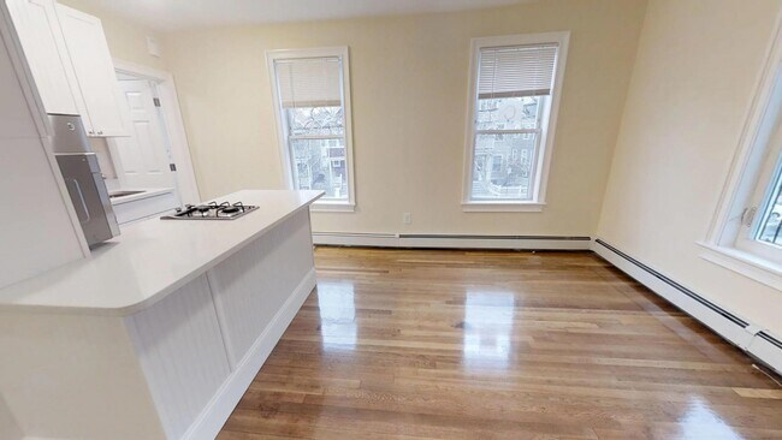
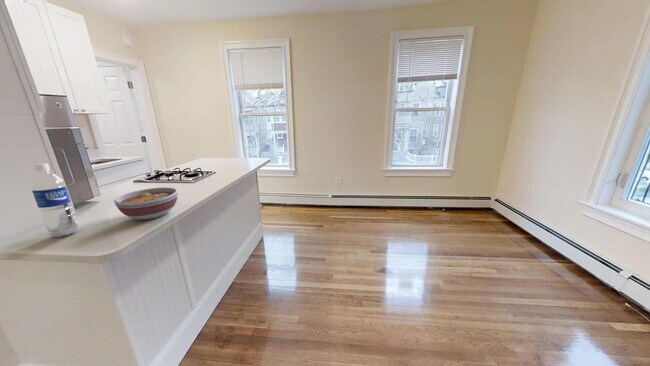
+ water bottle (53, 200)
+ bowl (150, 204)
